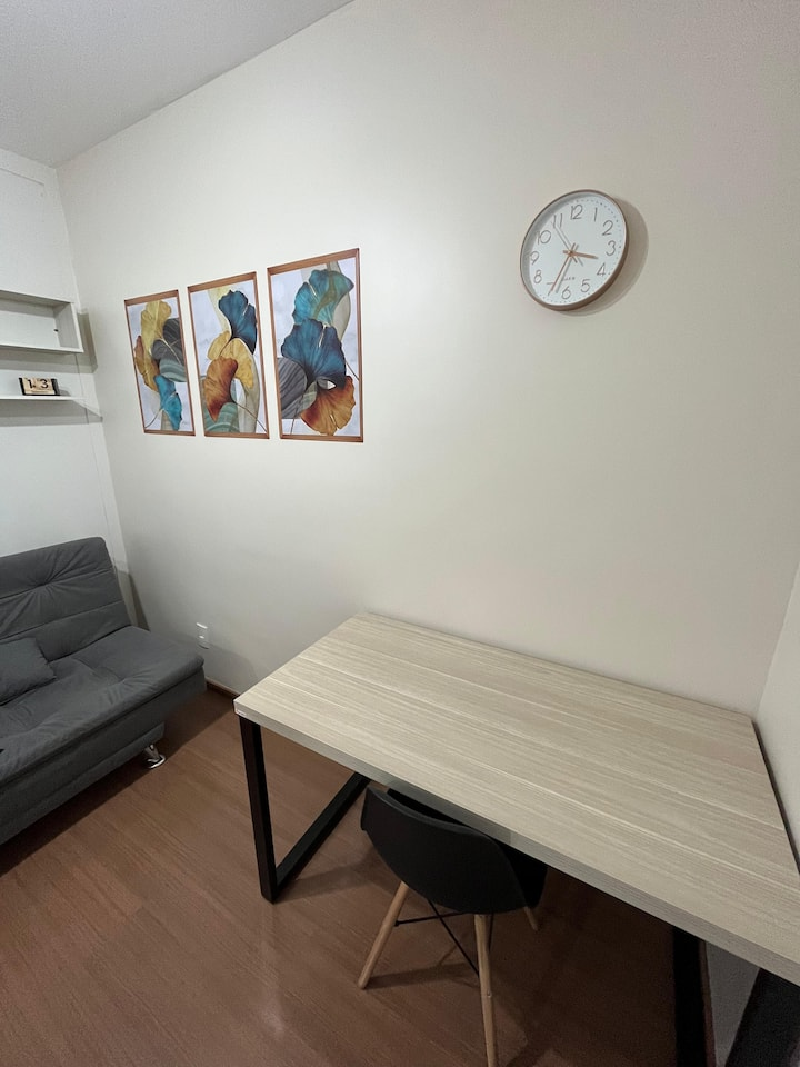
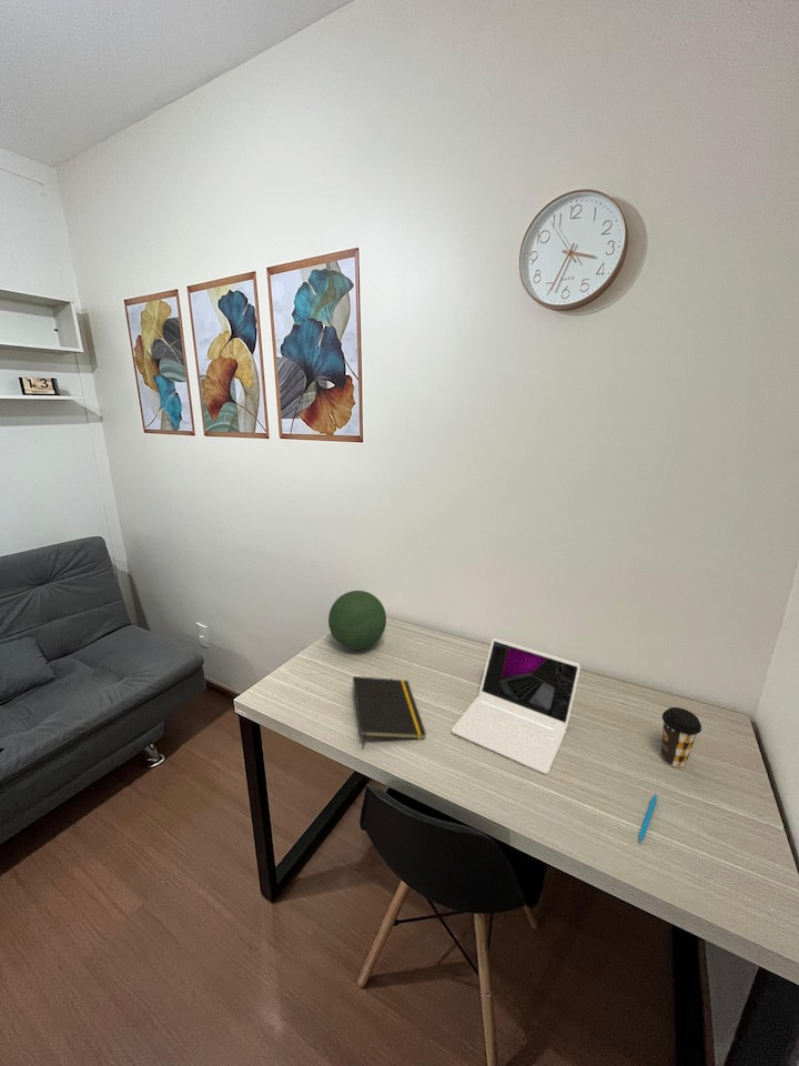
+ notepad (386, 705)
+ decorative orb (357, 620)
+ laptop (517, 694)
+ coffee cup (677, 737)
+ pen (648, 816)
